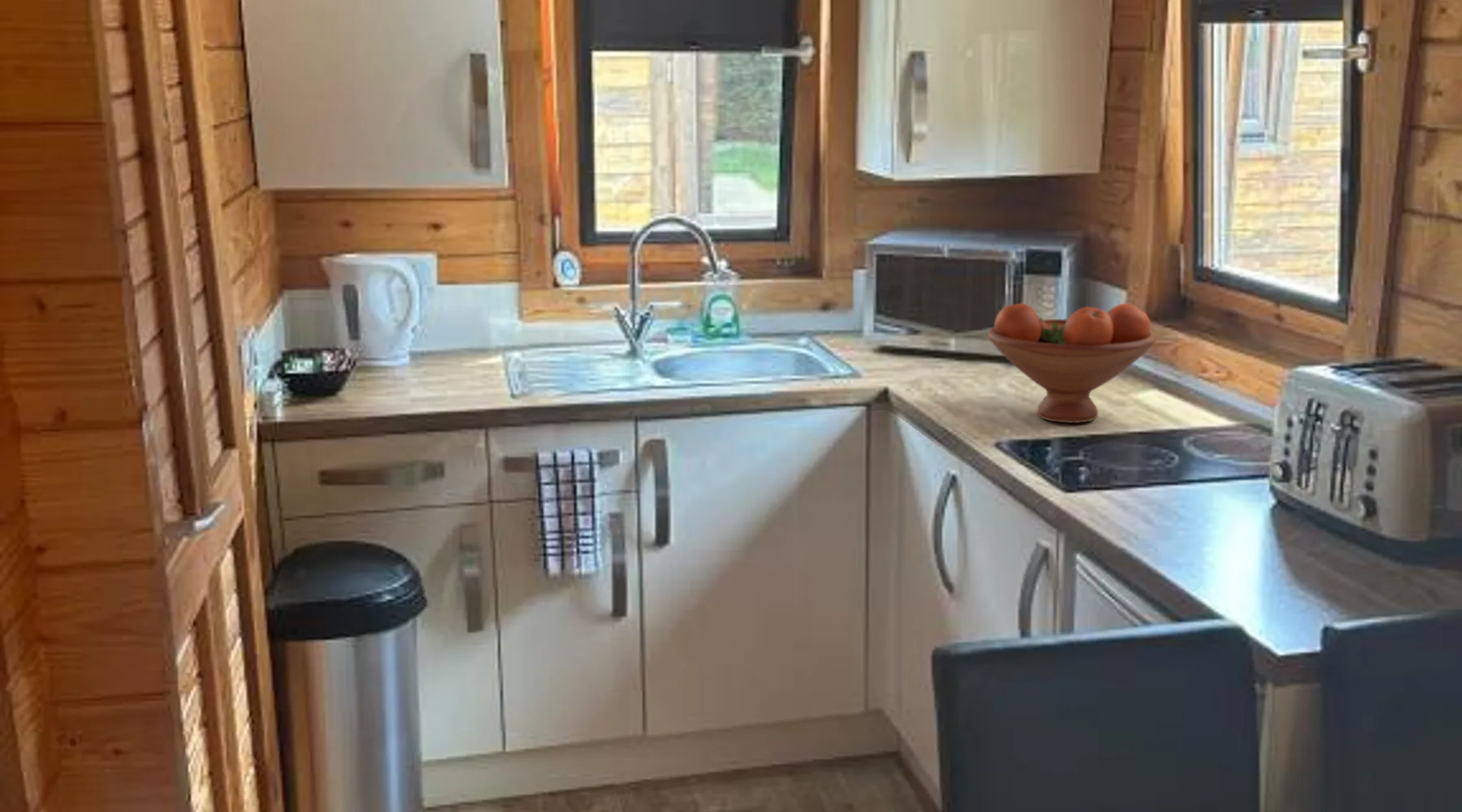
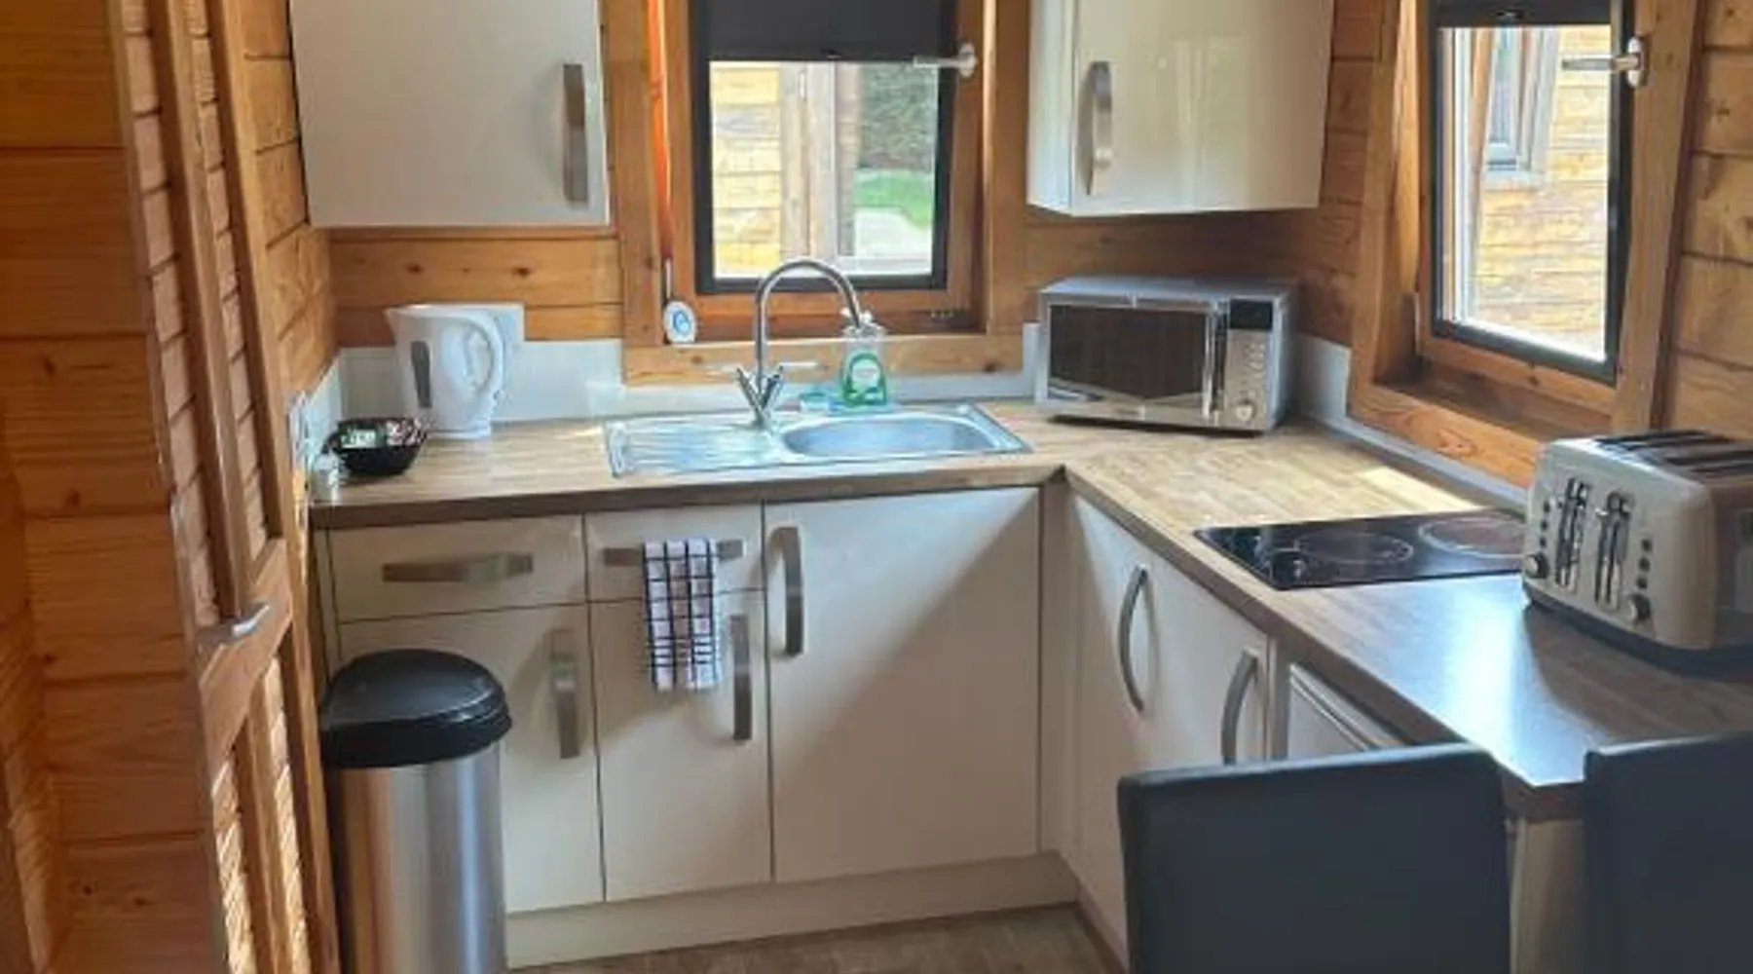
- fruit bowl (1069, 358)
